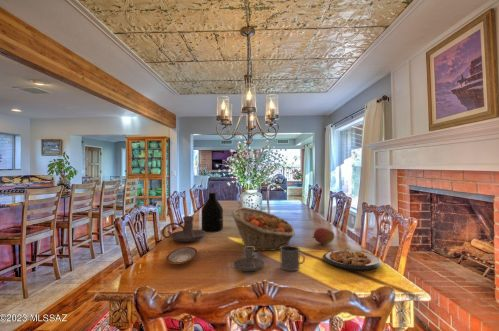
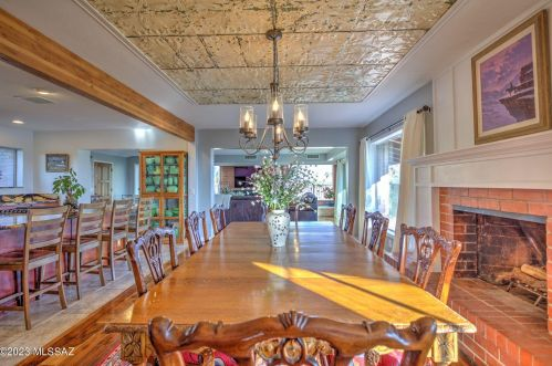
- candle holder (249, 256)
- fruit (323, 235)
- candle holder (184, 228)
- bottle (212, 211)
- plate (351, 257)
- plate (182, 256)
- fruit basket (263, 226)
- mug (292, 257)
